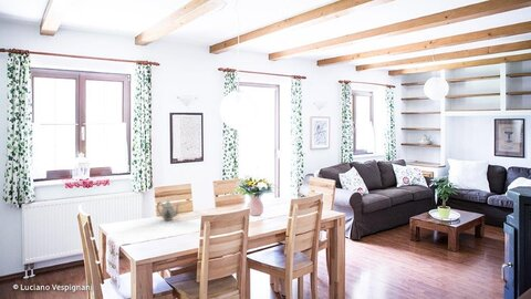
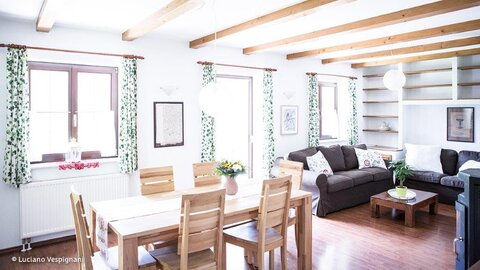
- teapot (168, 209)
